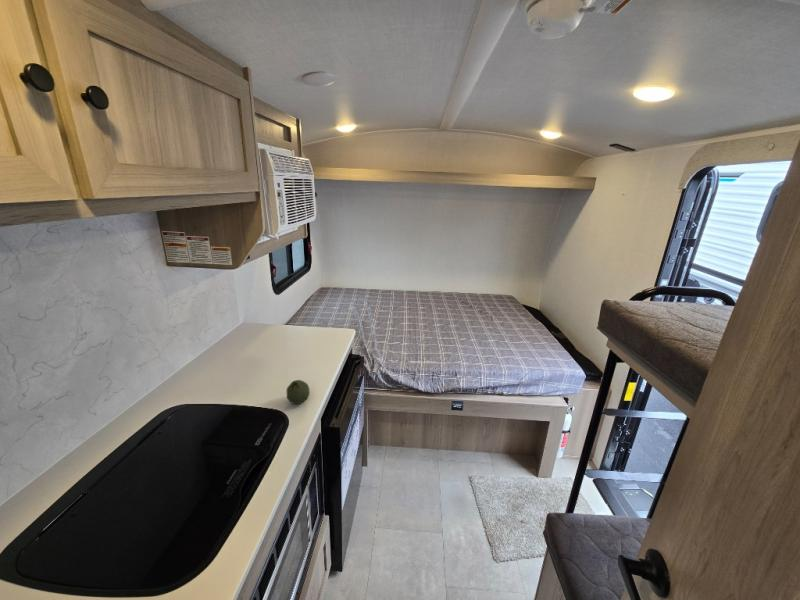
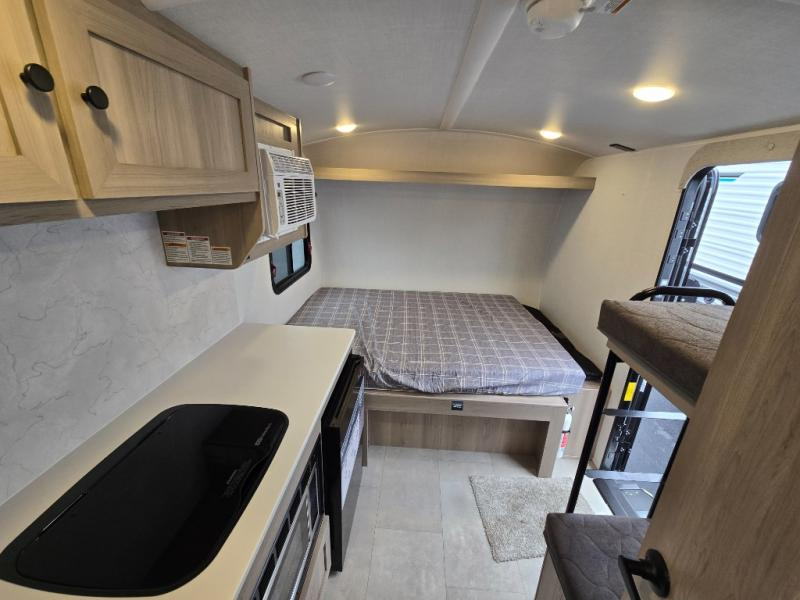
- fruit (298, 391)
